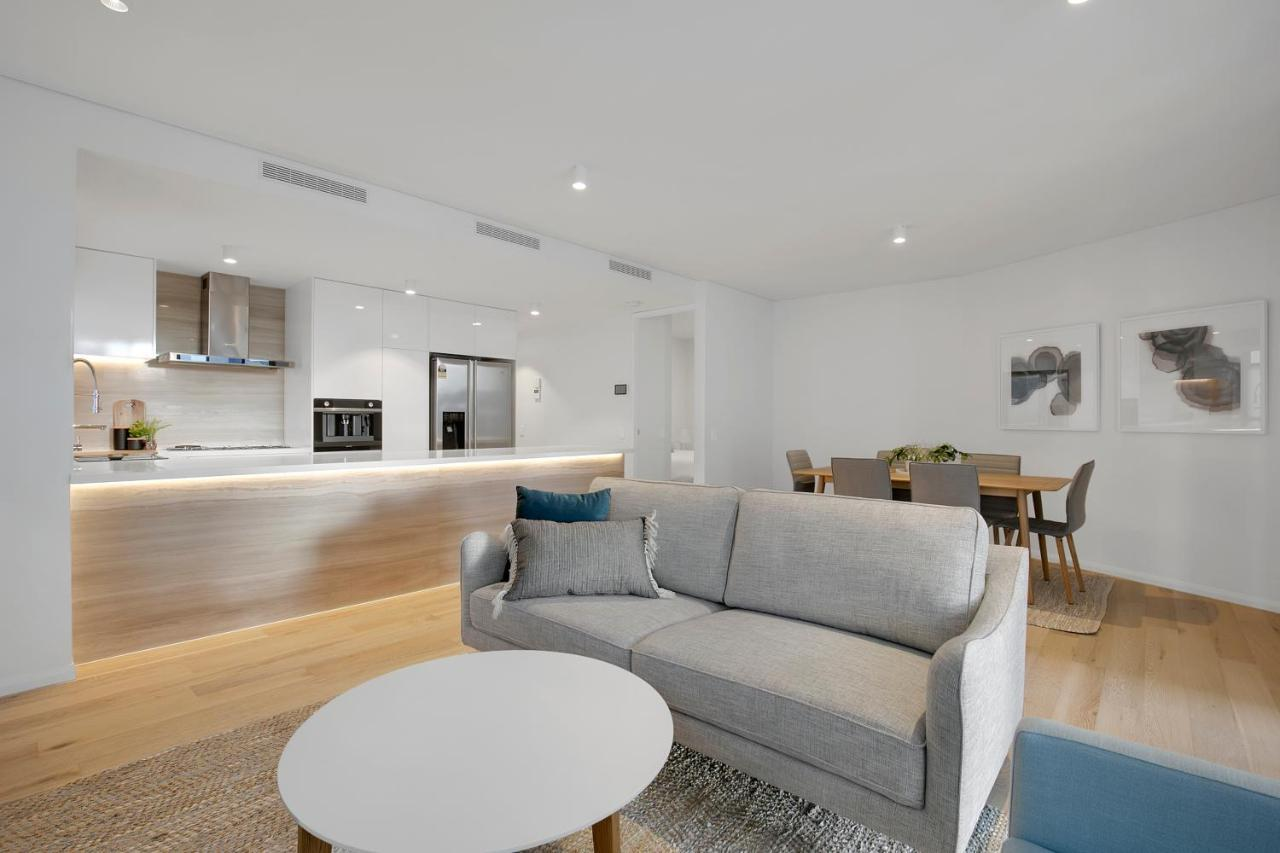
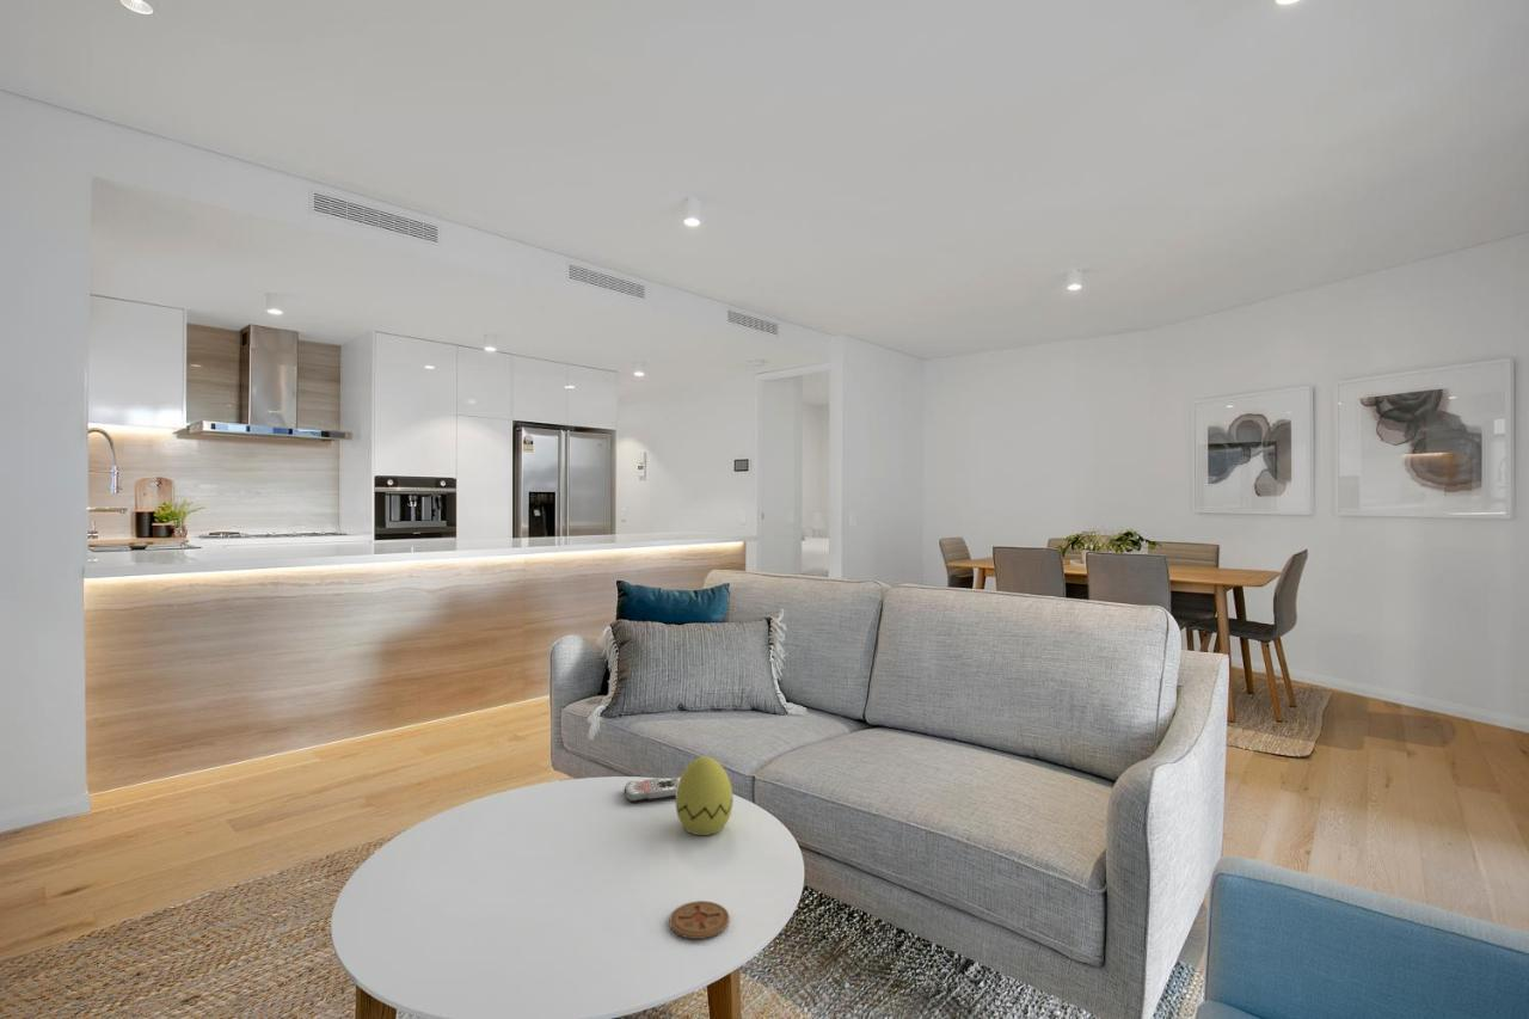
+ remote control (667, 787)
+ decorative egg (704, 792)
+ coaster (699, 919)
